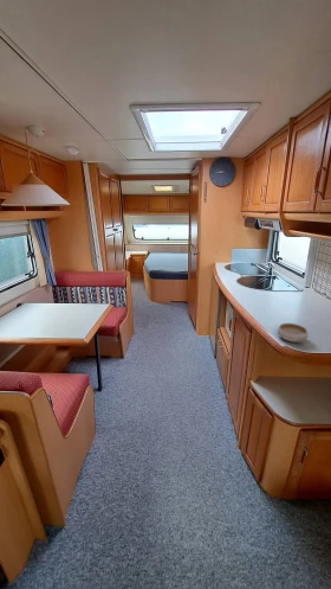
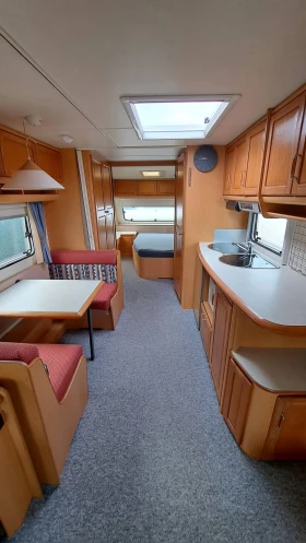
- bowl (292, 333)
